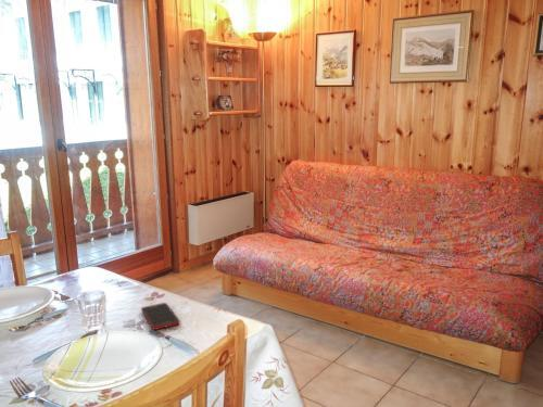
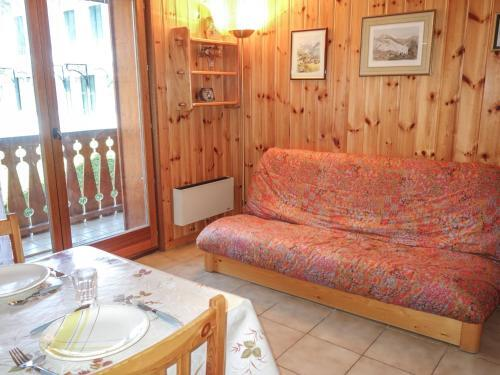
- cell phone (160, 315)
